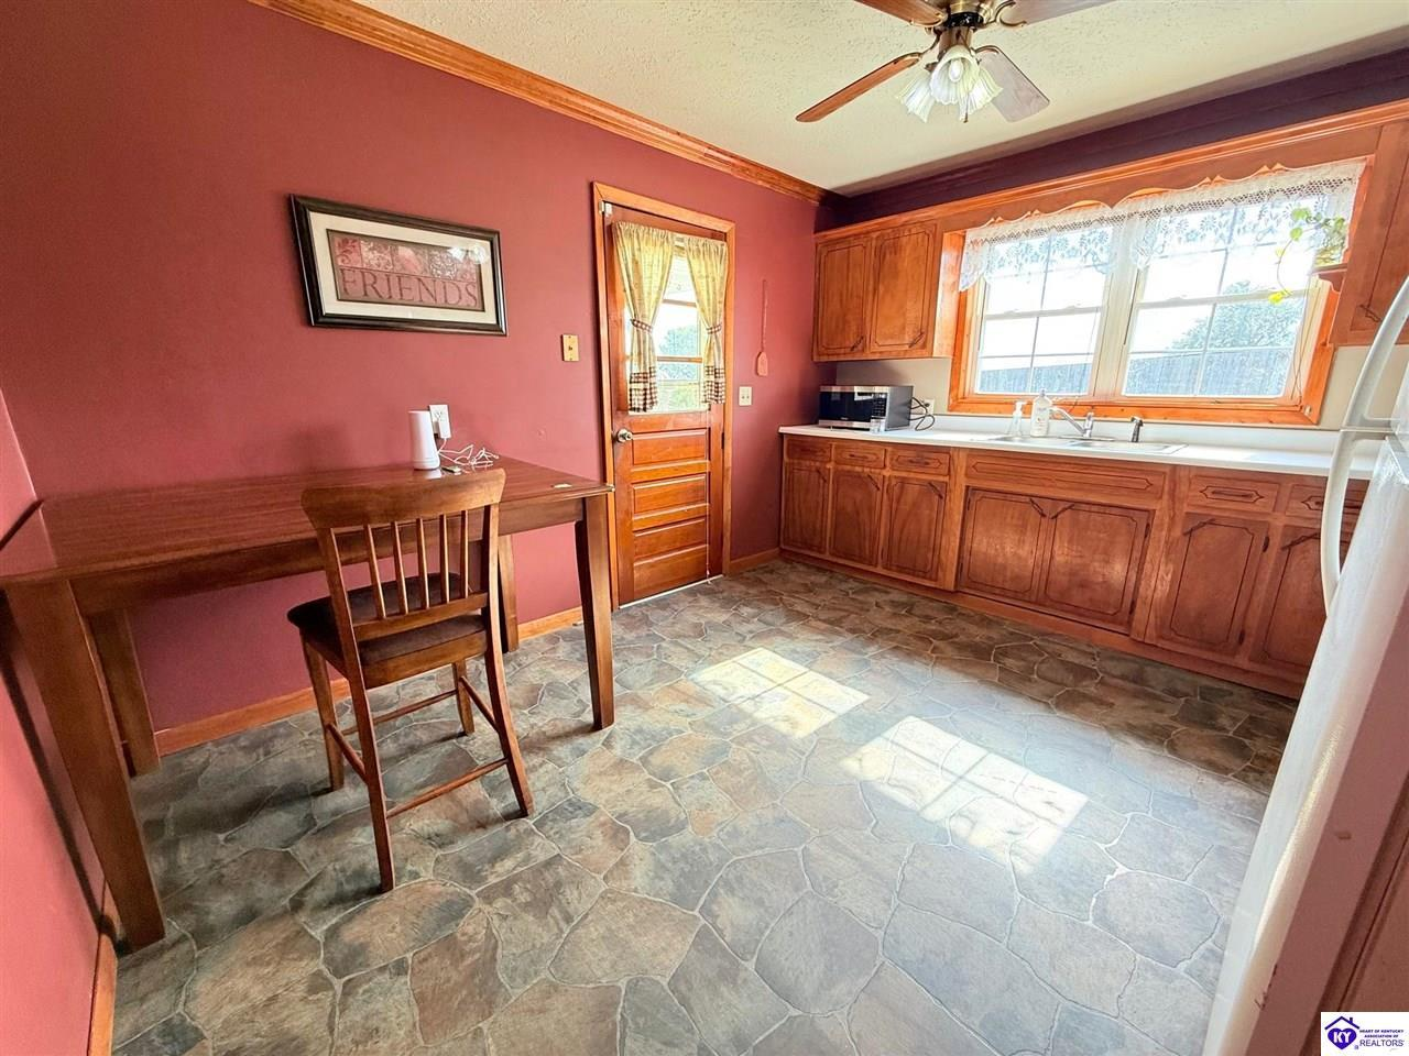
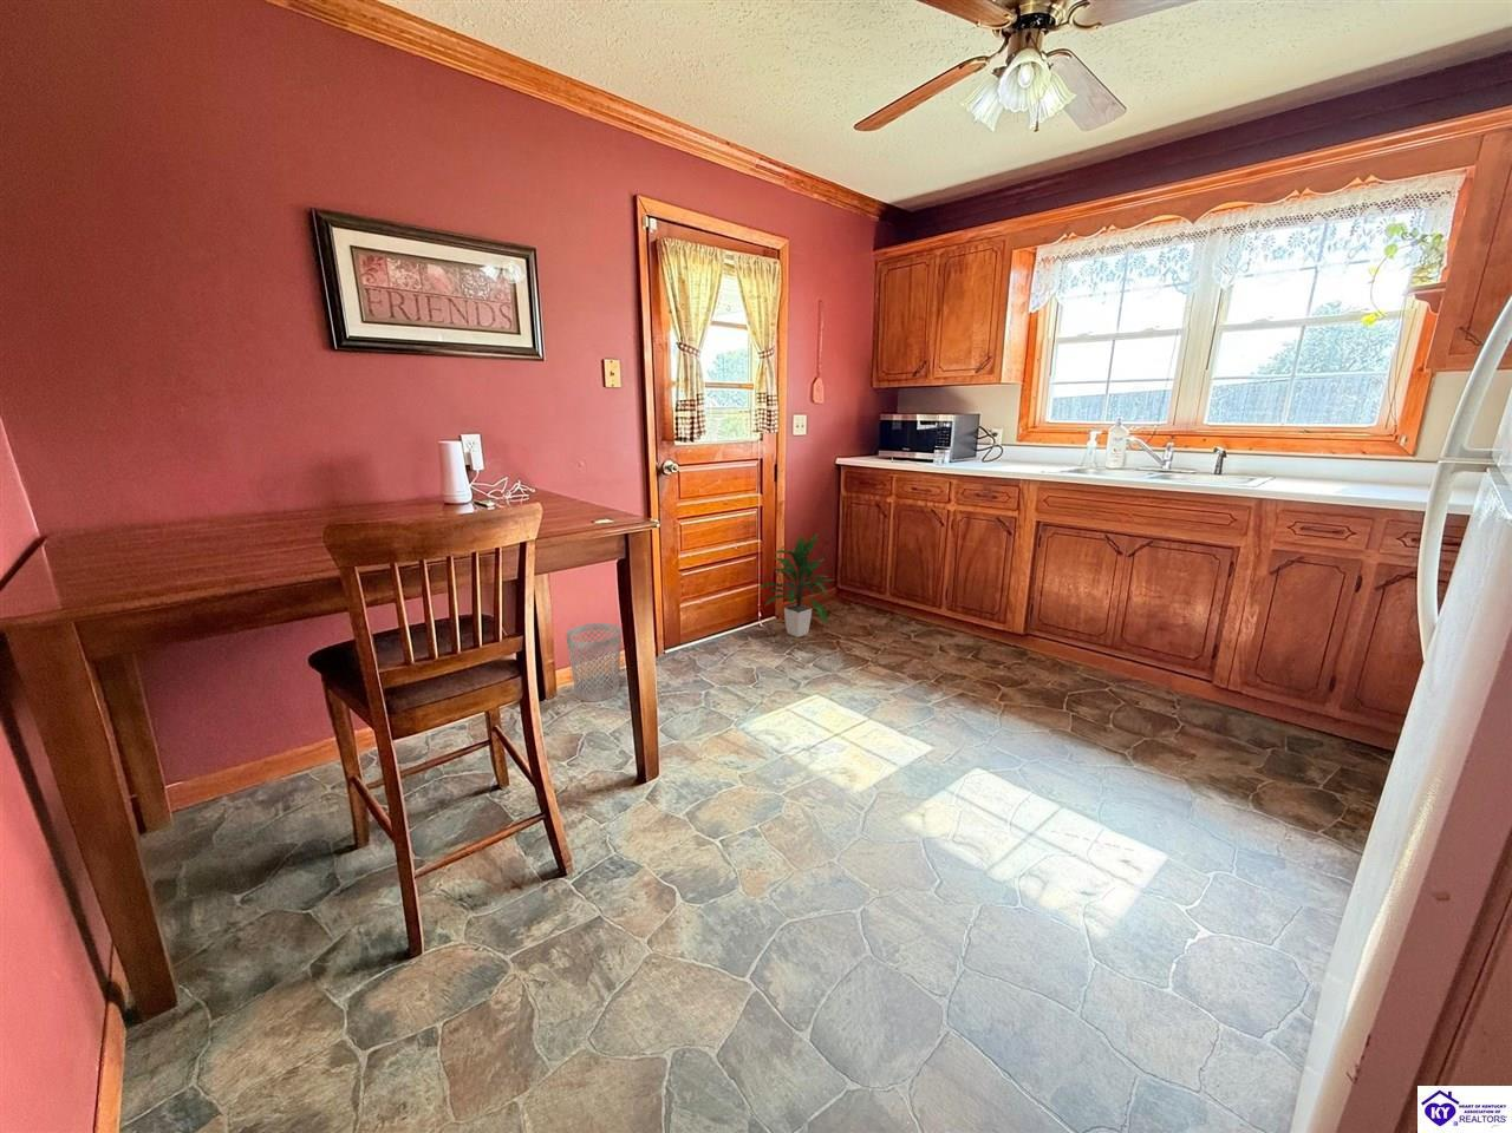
+ wastebasket (594, 662)
+ indoor plant (799, 587)
